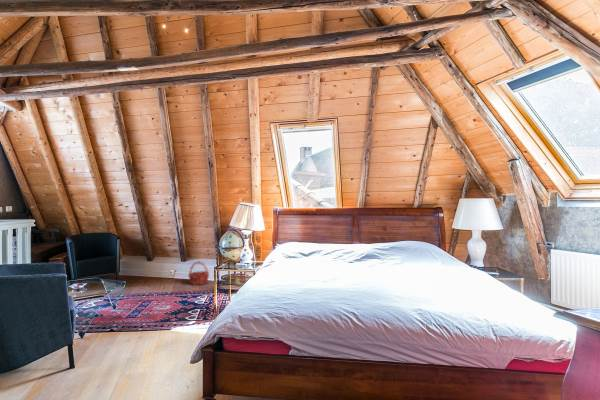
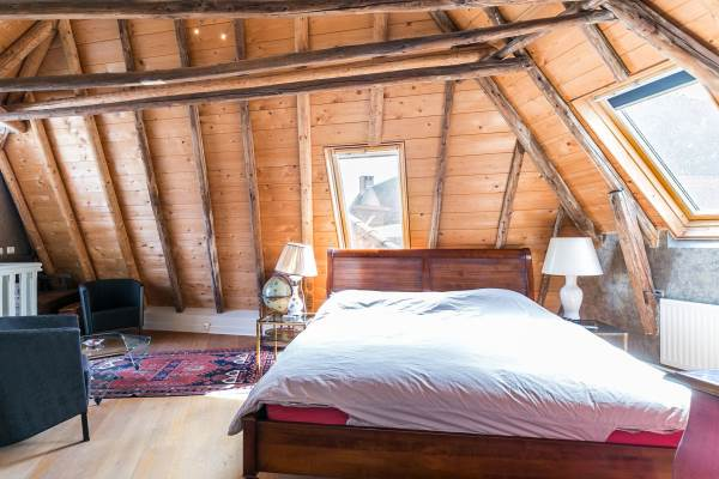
- basket (198, 272)
